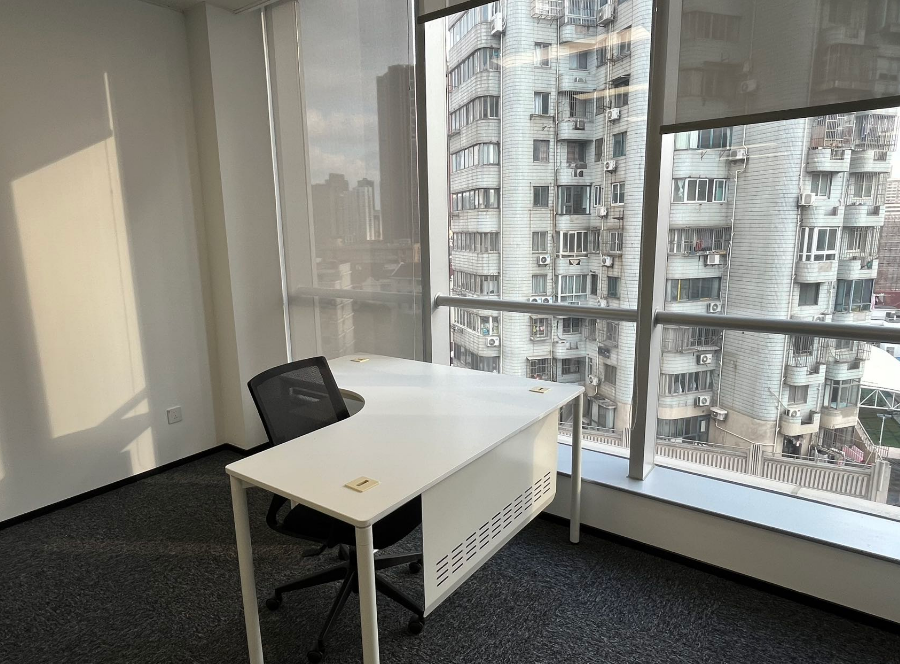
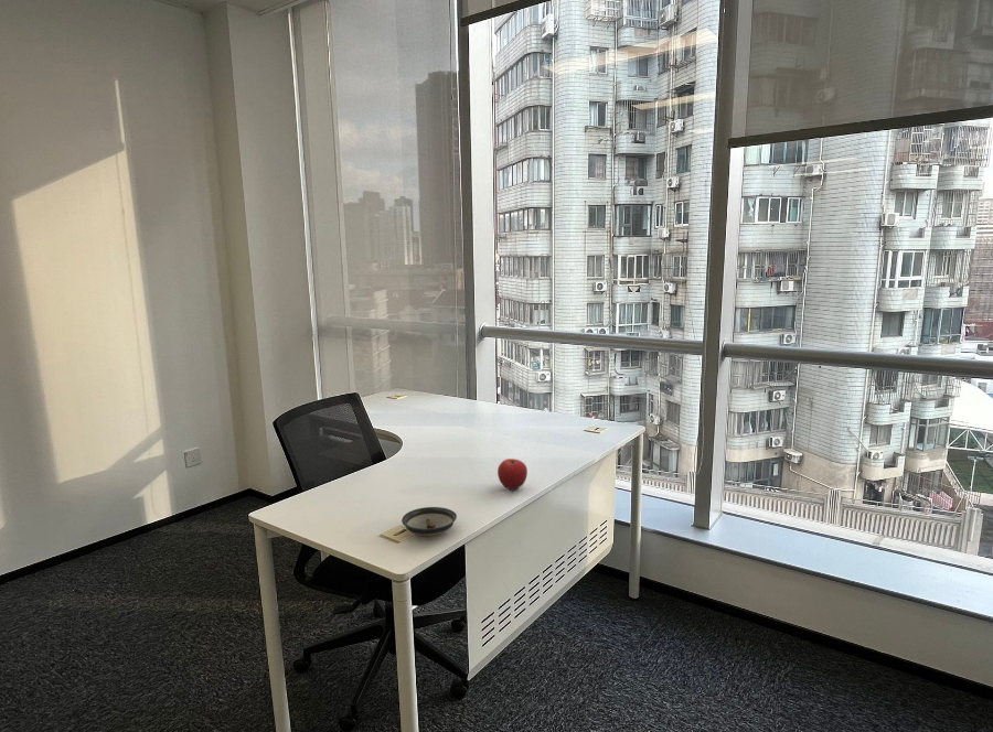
+ saucer (429, 524)
+ fruit (512, 472)
